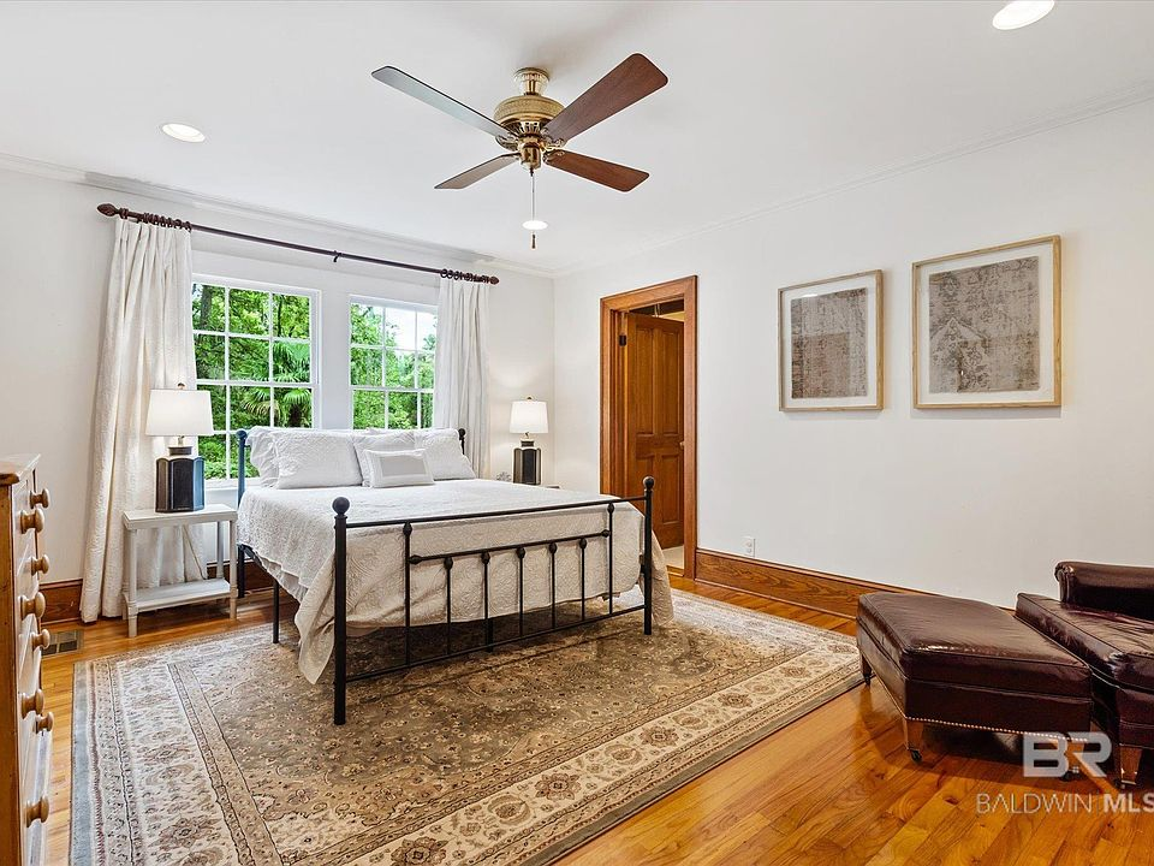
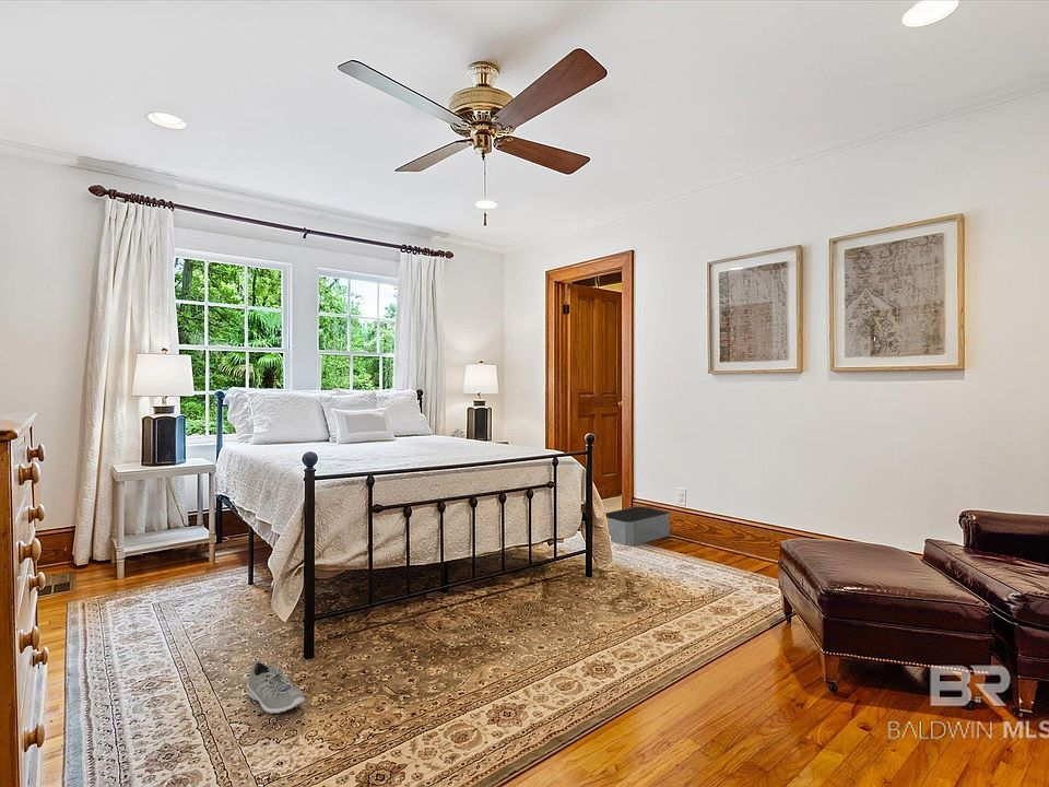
+ sneaker (272, 685)
+ storage bin (634, 525)
